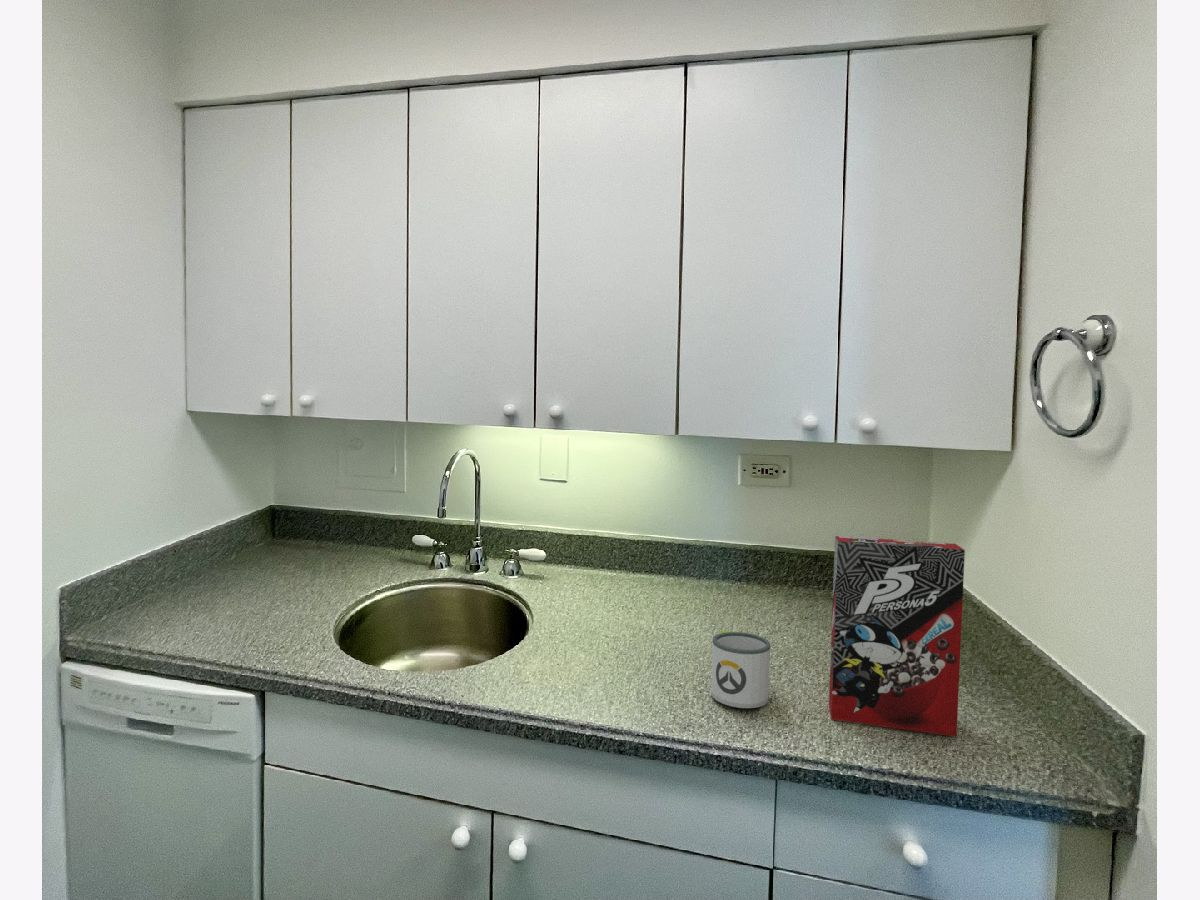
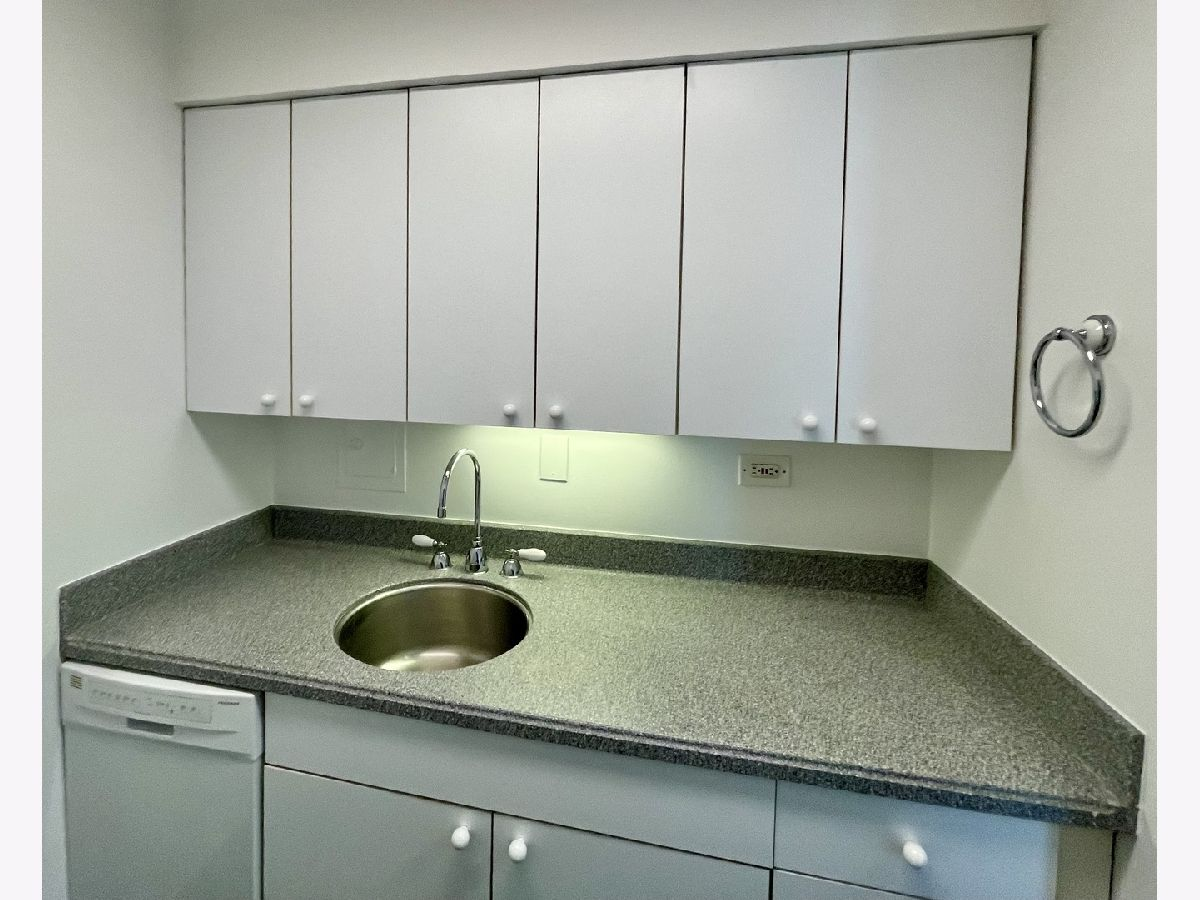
- cereal box (893, 631)
- mug (736, 663)
